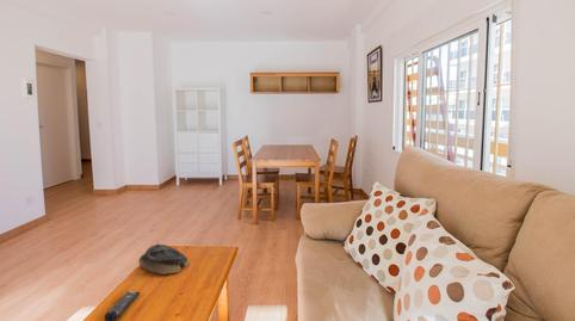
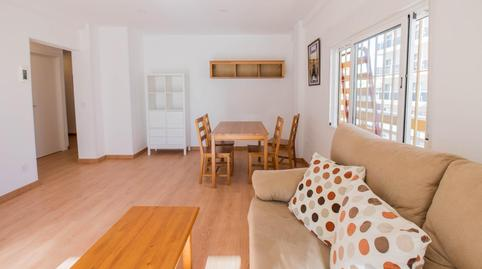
- remote control (123, 304)
- decorative bowl (163, 255)
